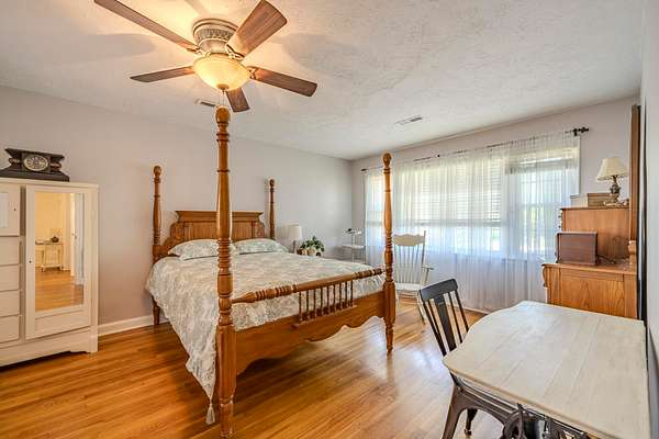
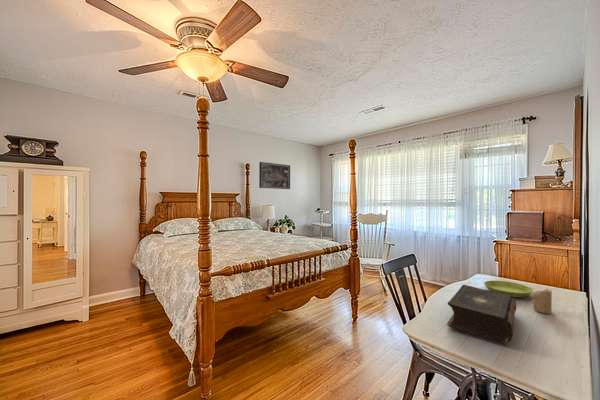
+ wall art (275, 176)
+ saucer (507, 289)
+ book (482, 310)
+ candle (541, 299)
